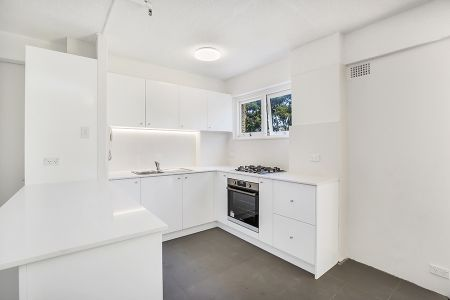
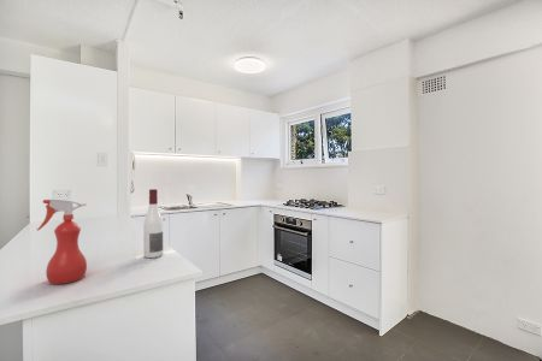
+ alcohol (153, 221)
+ spray bottle (63, 239)
